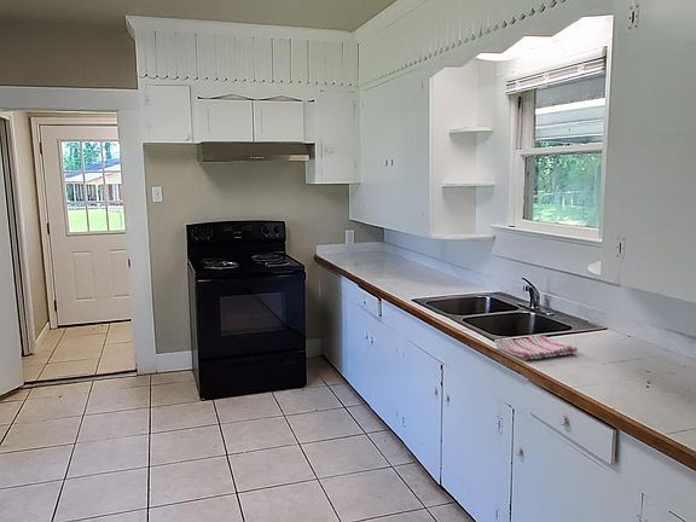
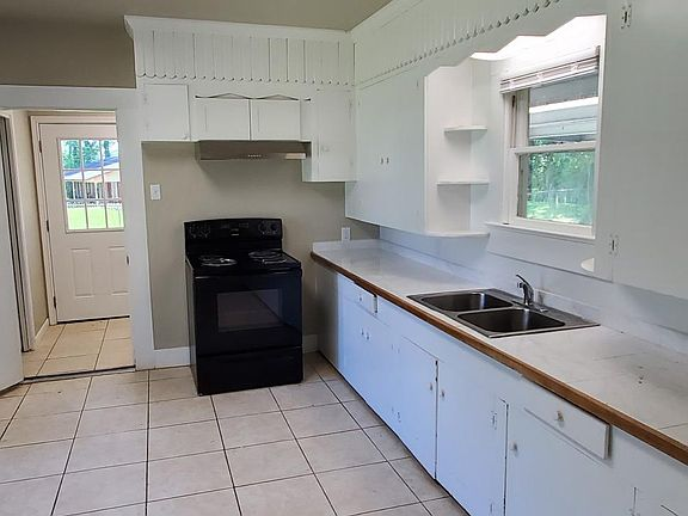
- dish towel (535, 346)
